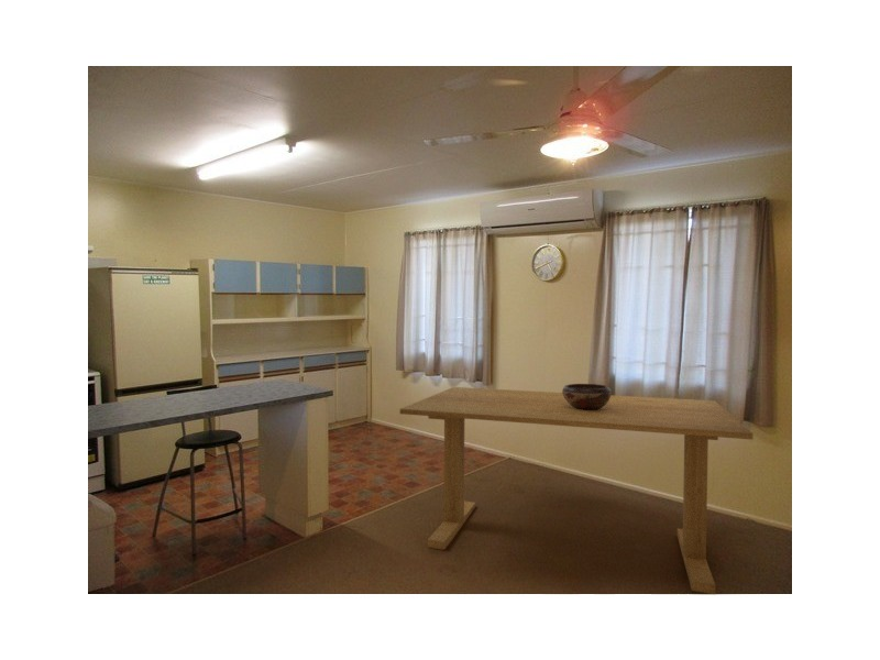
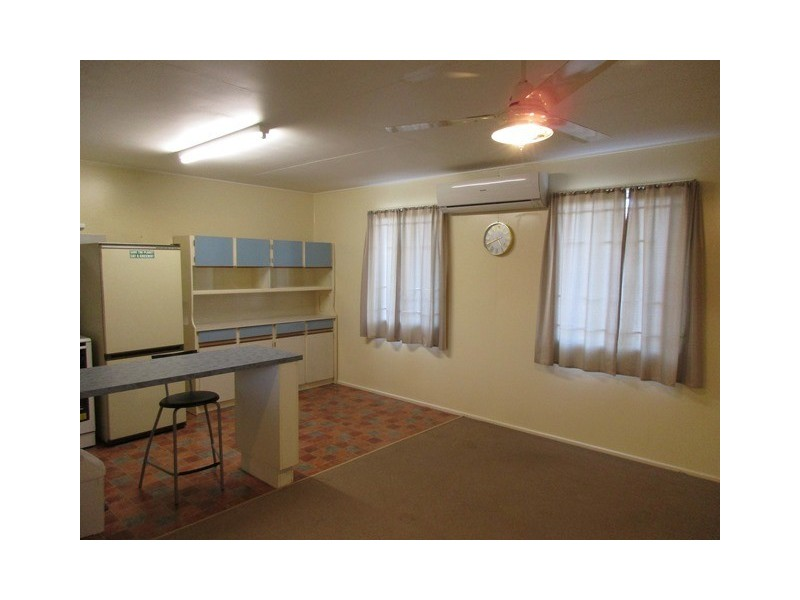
- decorative bowl (586, 396)
- dining table (570, 426)
